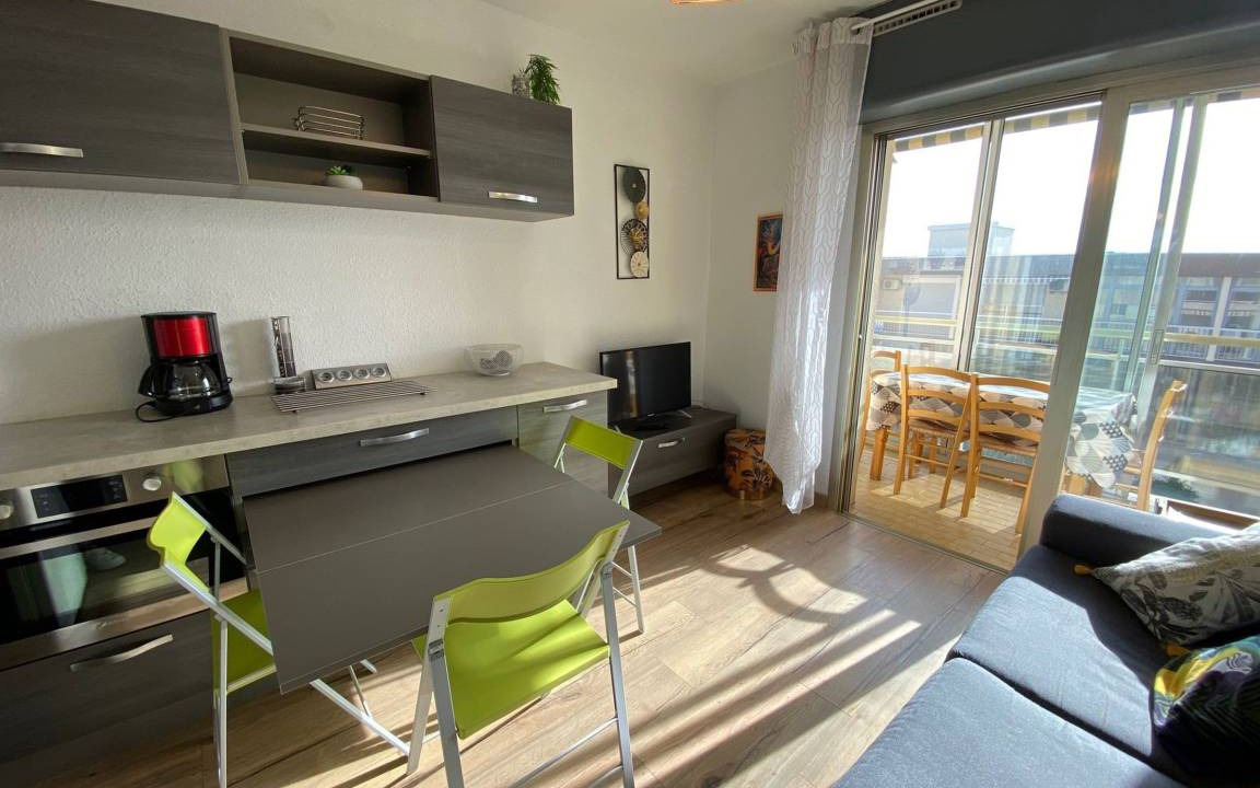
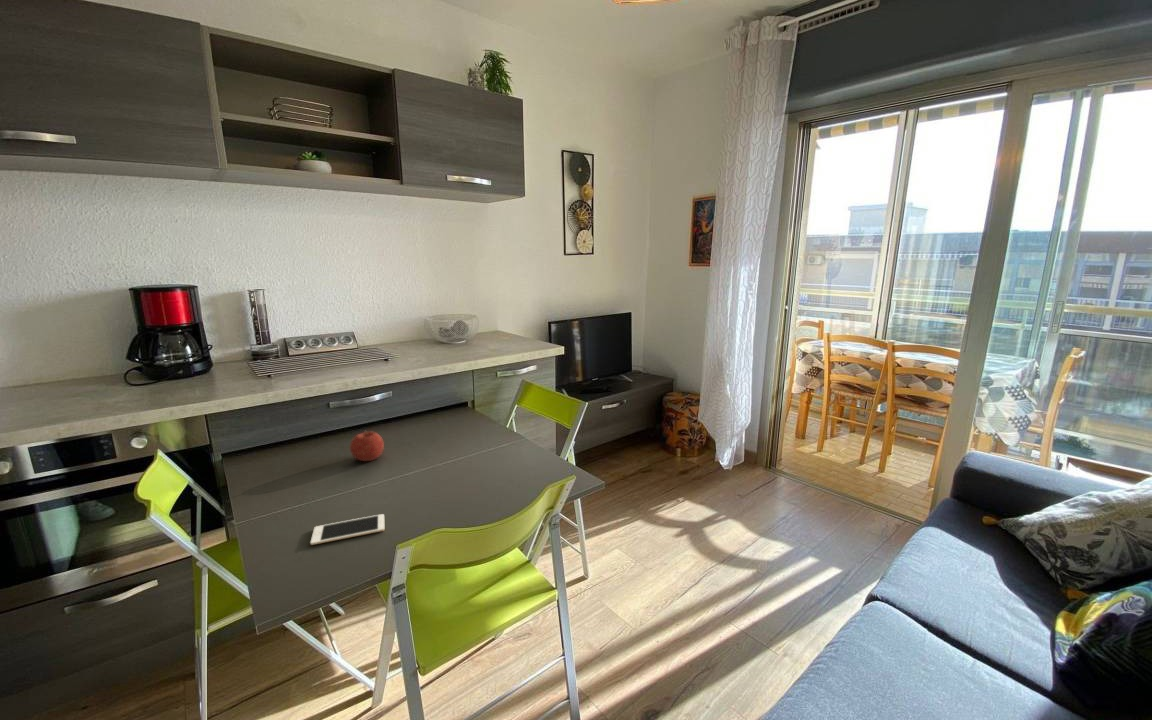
+ cell phone (349, 528)
+ fruit (366, 444)
